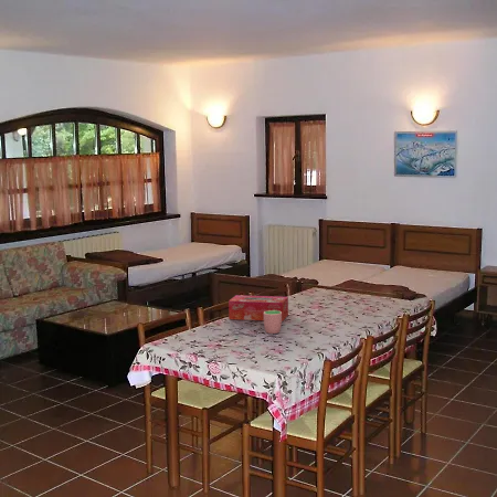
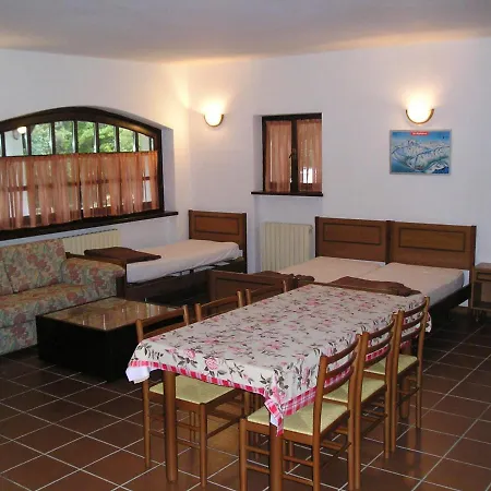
- cup (274, 321)
- tissue box (258, 307)
